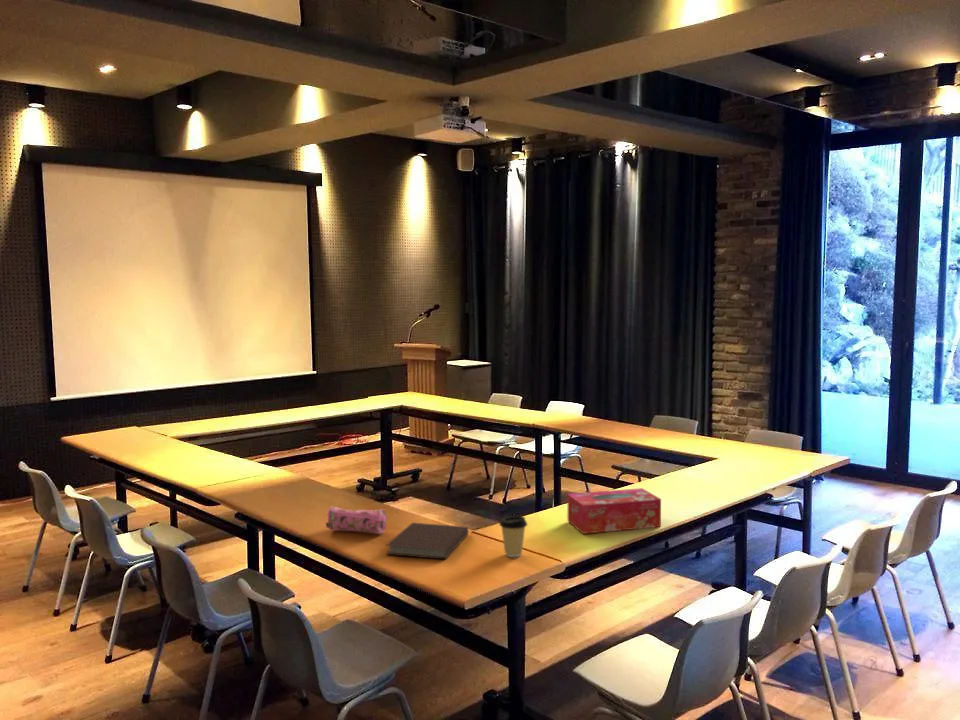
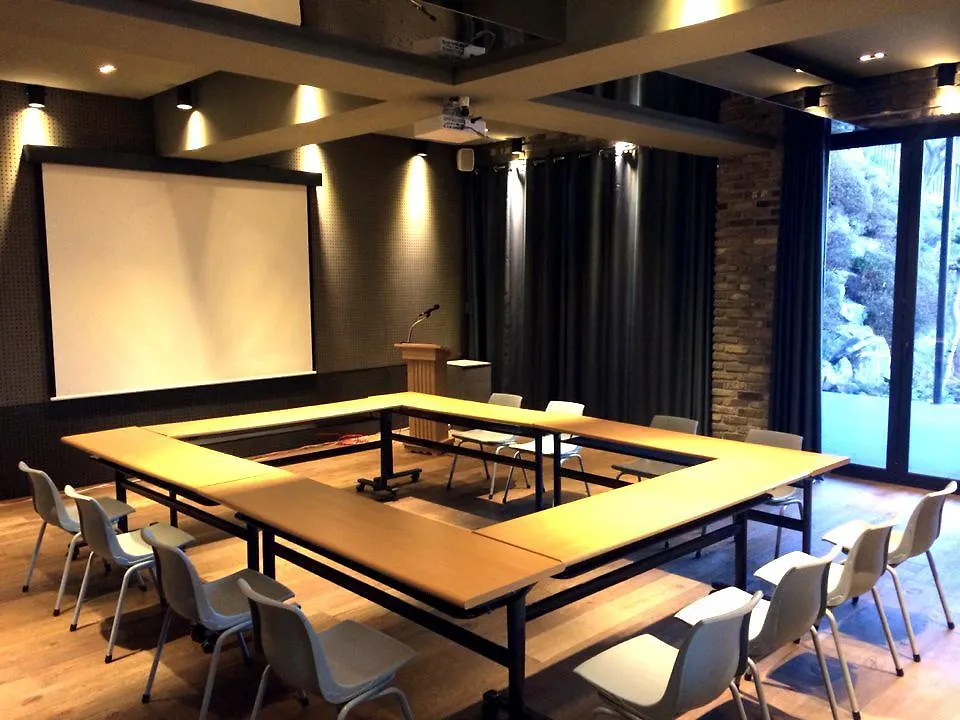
- coffee cup (513, 536)
- notebook (428, 540)
- tissue box (613, 510)
- pencil case (357, 519)
